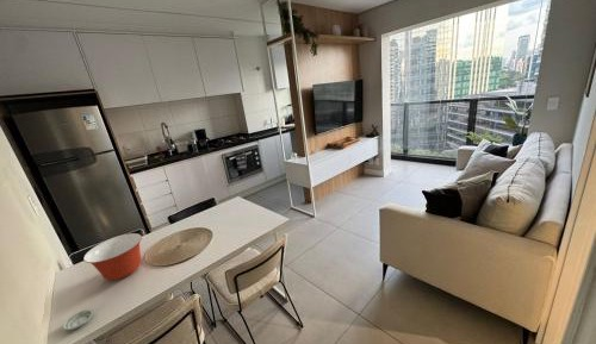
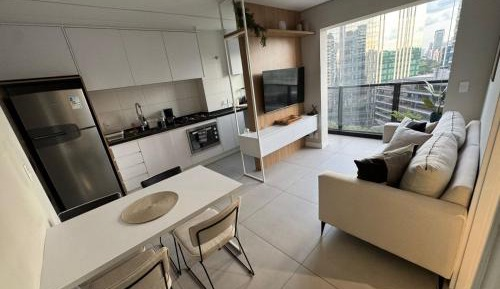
- saucer (79, 320)
- mixing bowl (119, 258)
